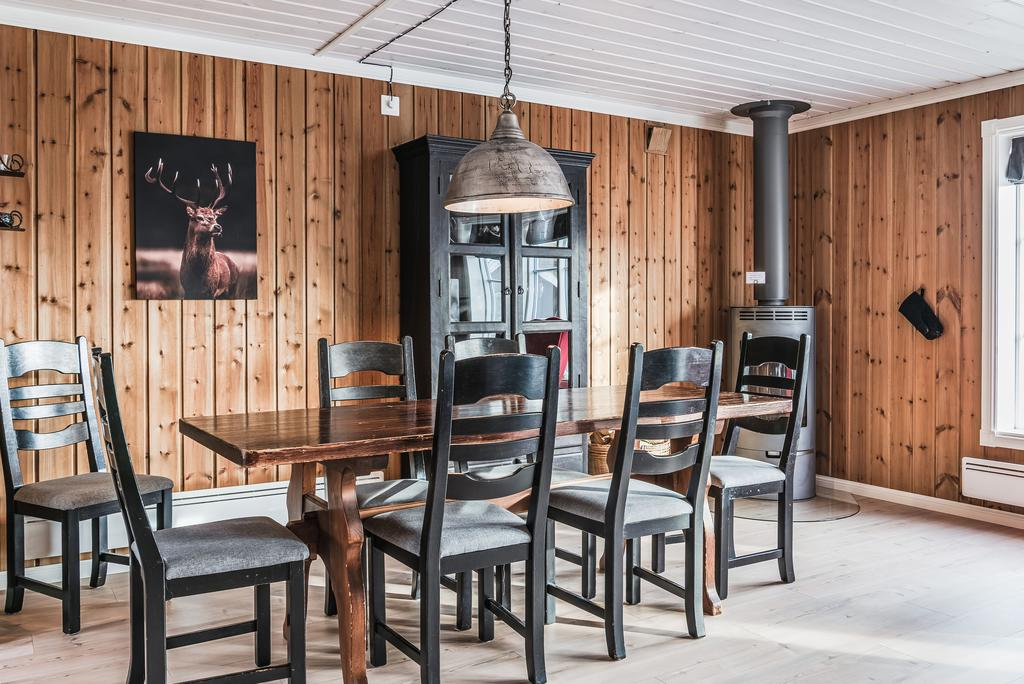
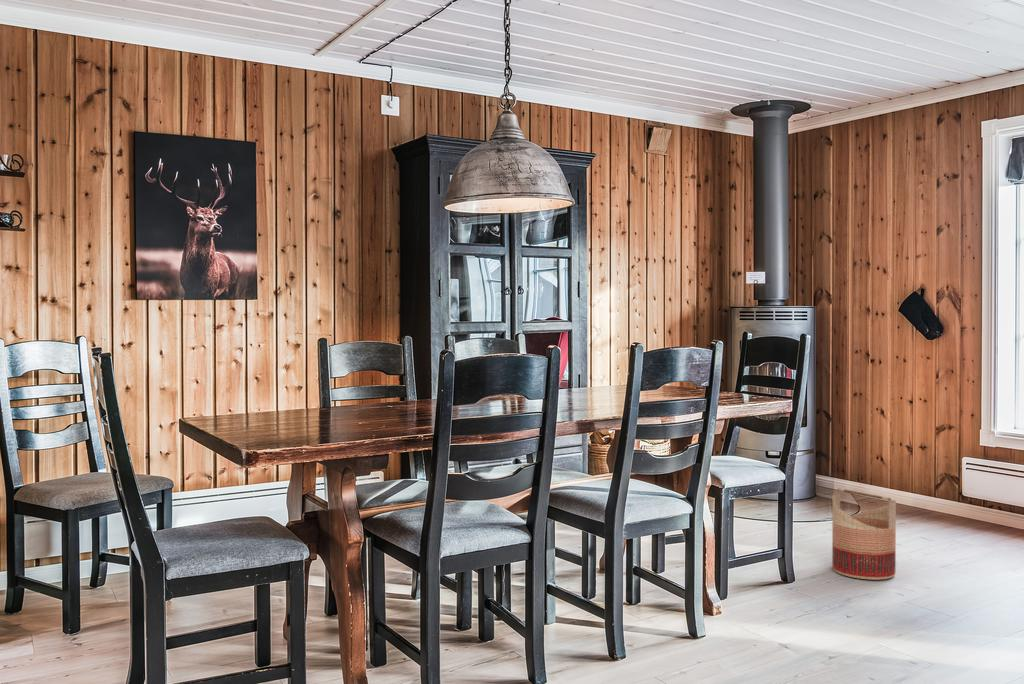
+ basket (863, 532)
